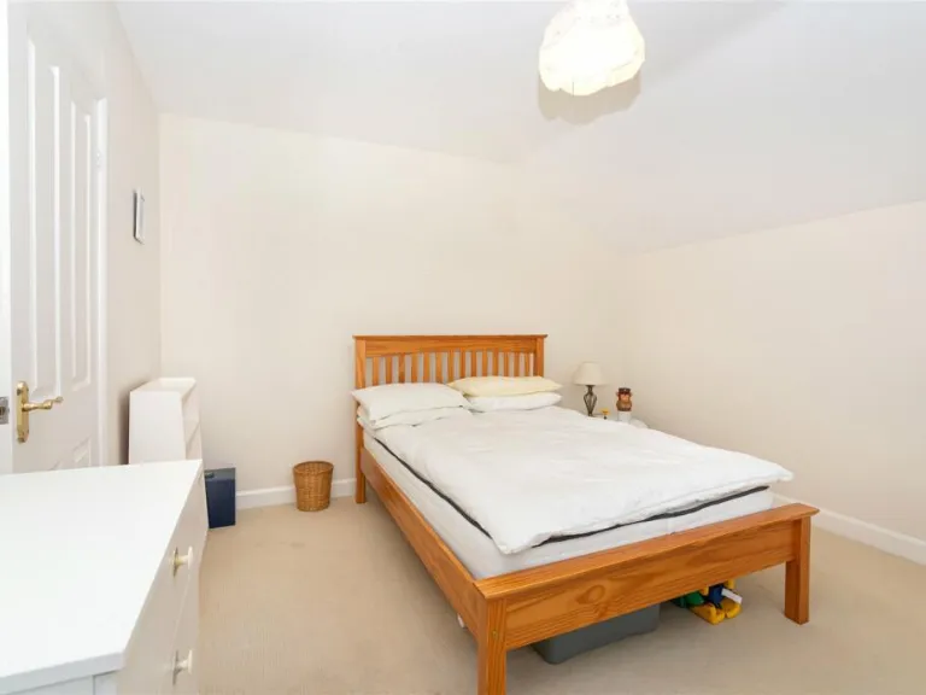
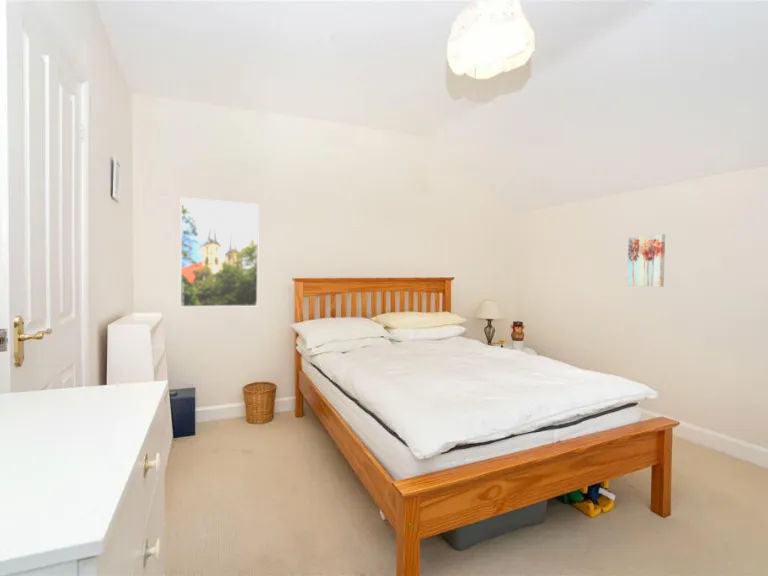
+ wall art (645, 261)
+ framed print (220, 254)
